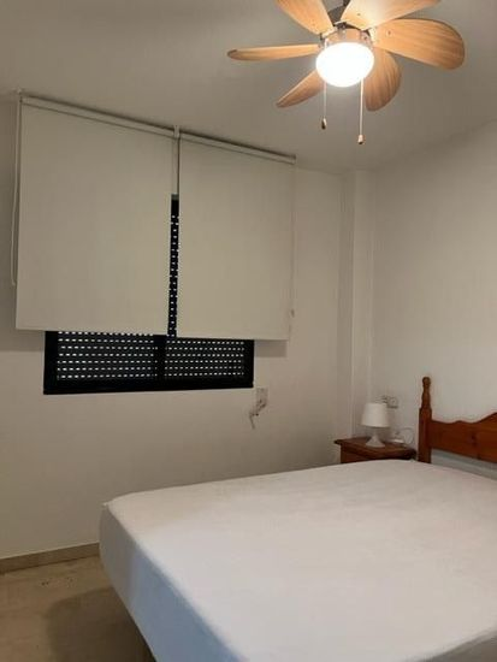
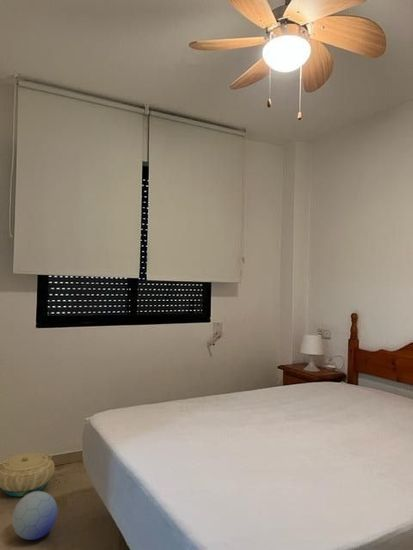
+ ball (35, 514)
+ basket (25, 472)
